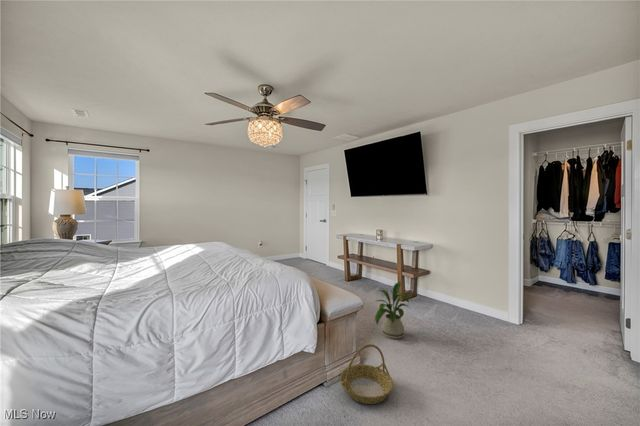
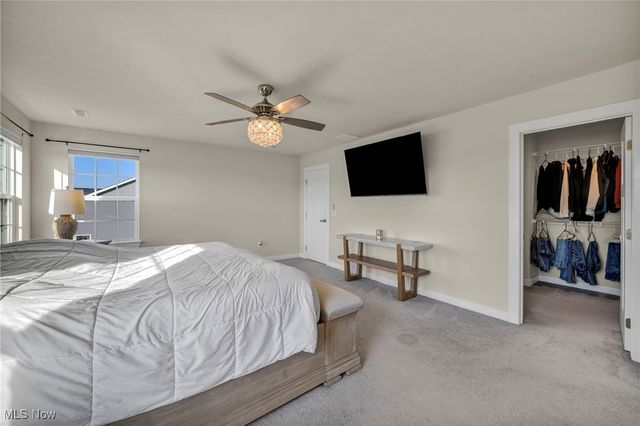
- house plant (388, 310)
- basket (366, 367)
